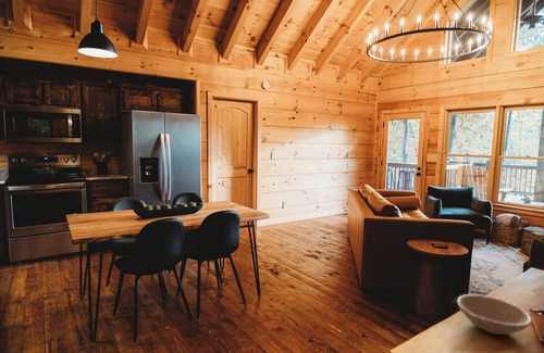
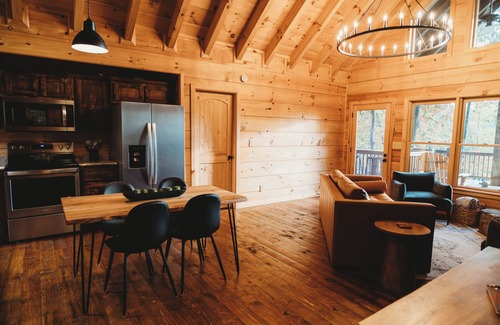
- bowl (492, 317)
